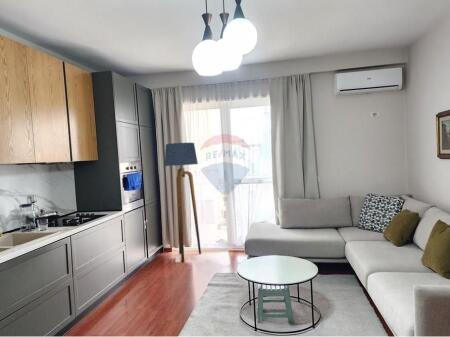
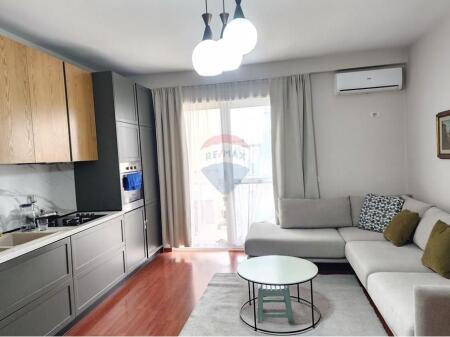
- floor lamp (181, 200)
